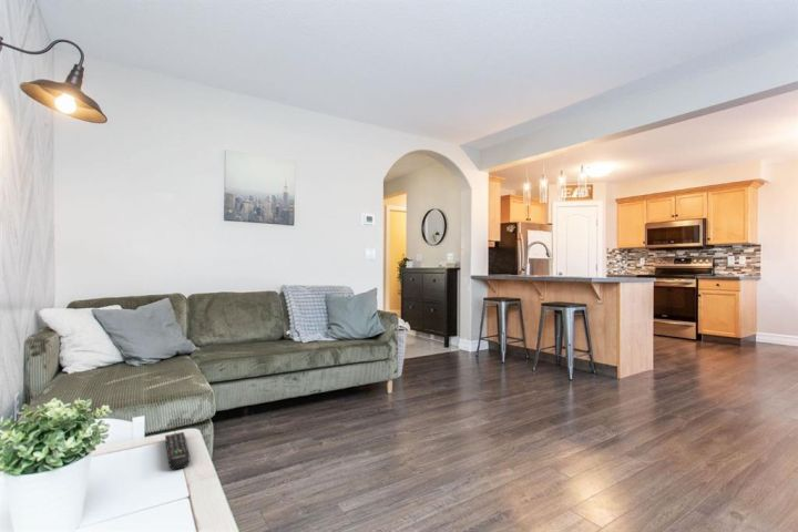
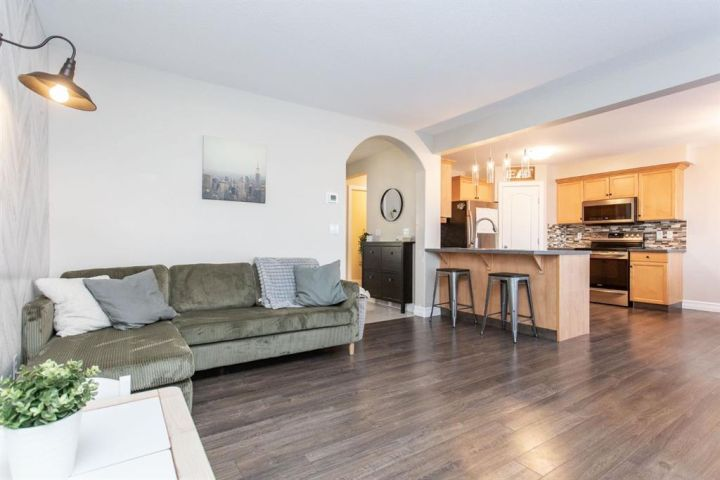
- remote control (176, 448)
